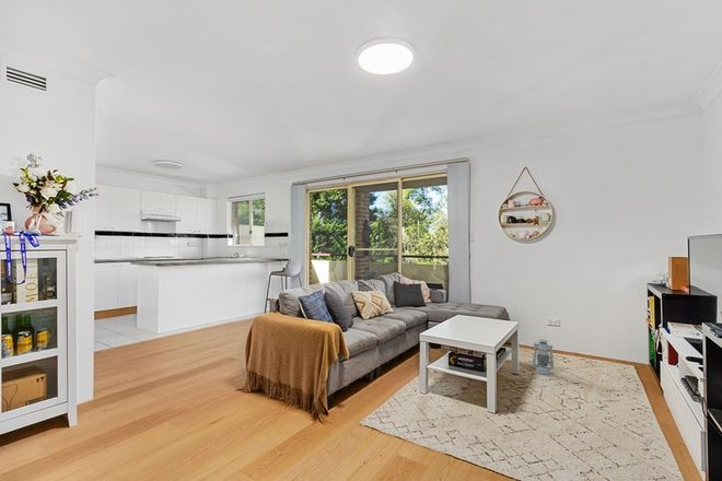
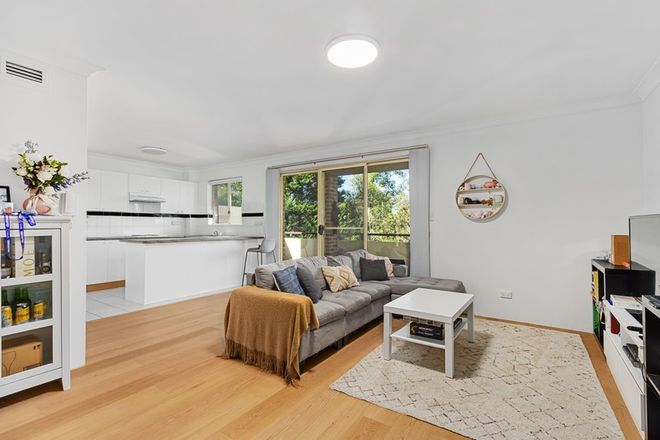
- lantern (543, 355)
